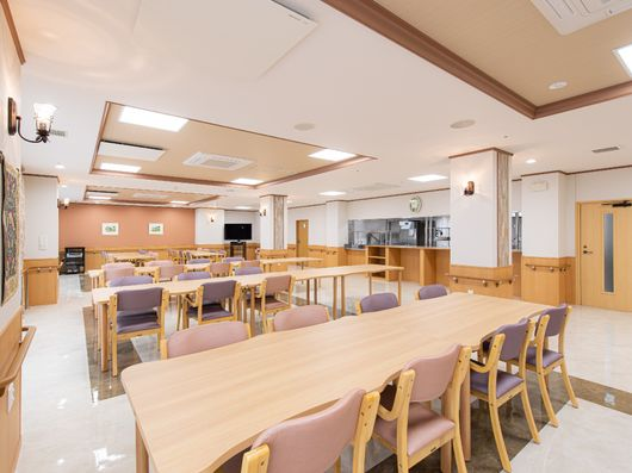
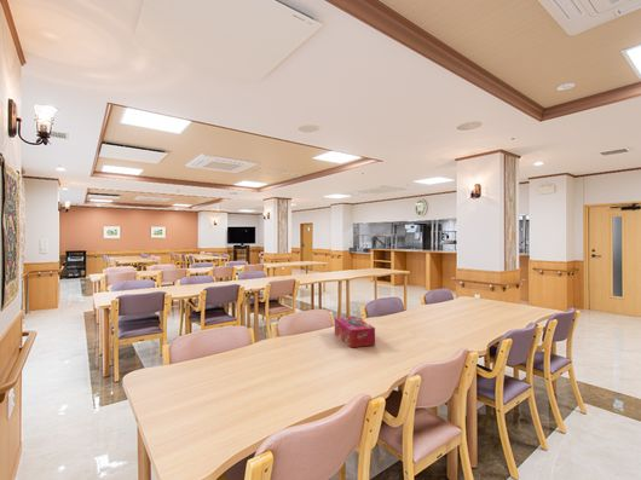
+ tissue box (353, 330)
